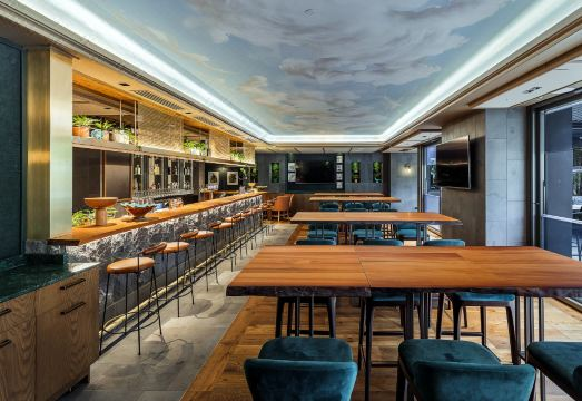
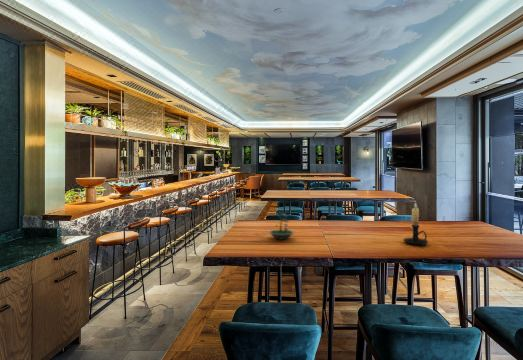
+ candle holder (417, 223)
+ terrarium (280, 217)
